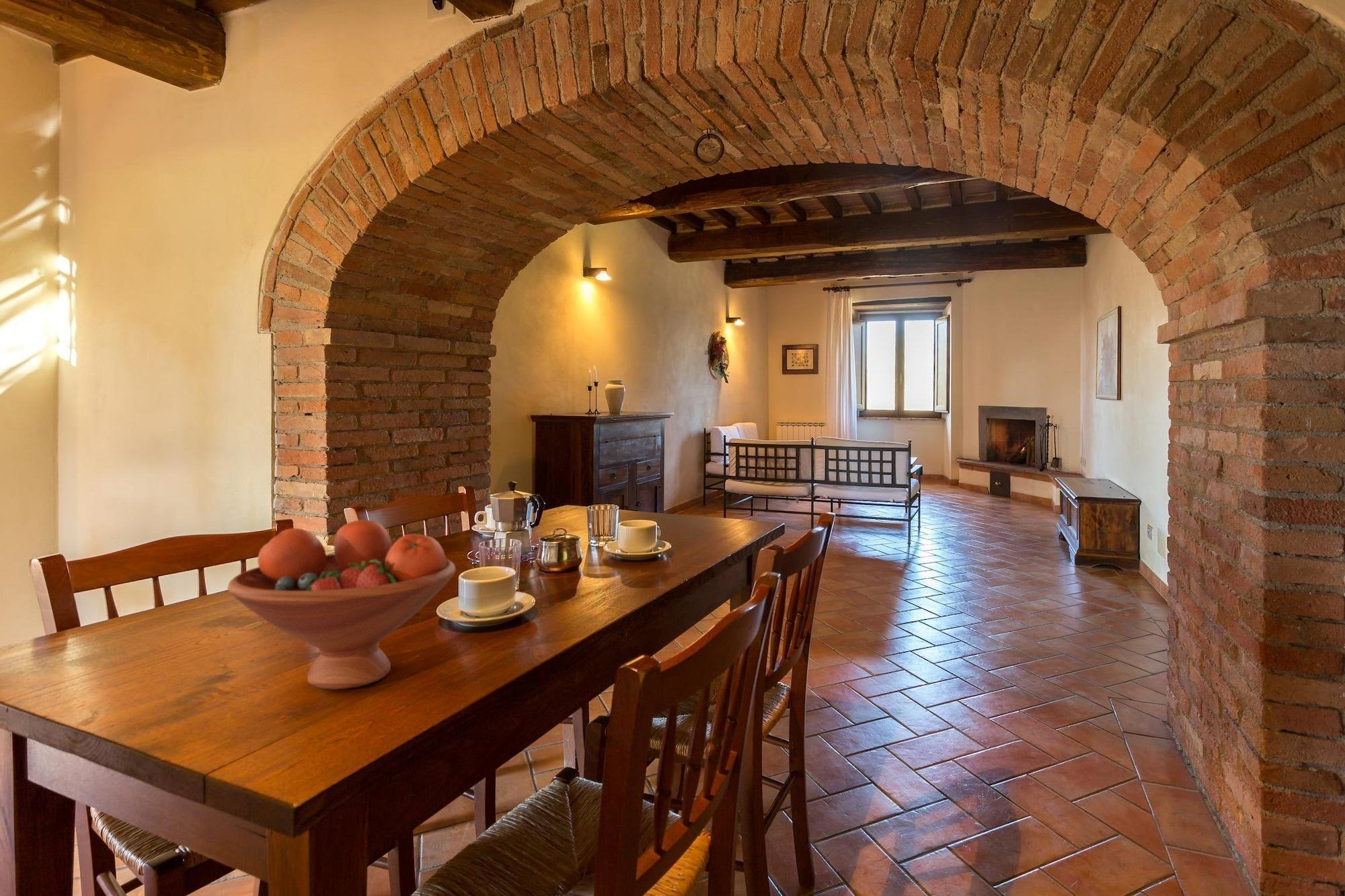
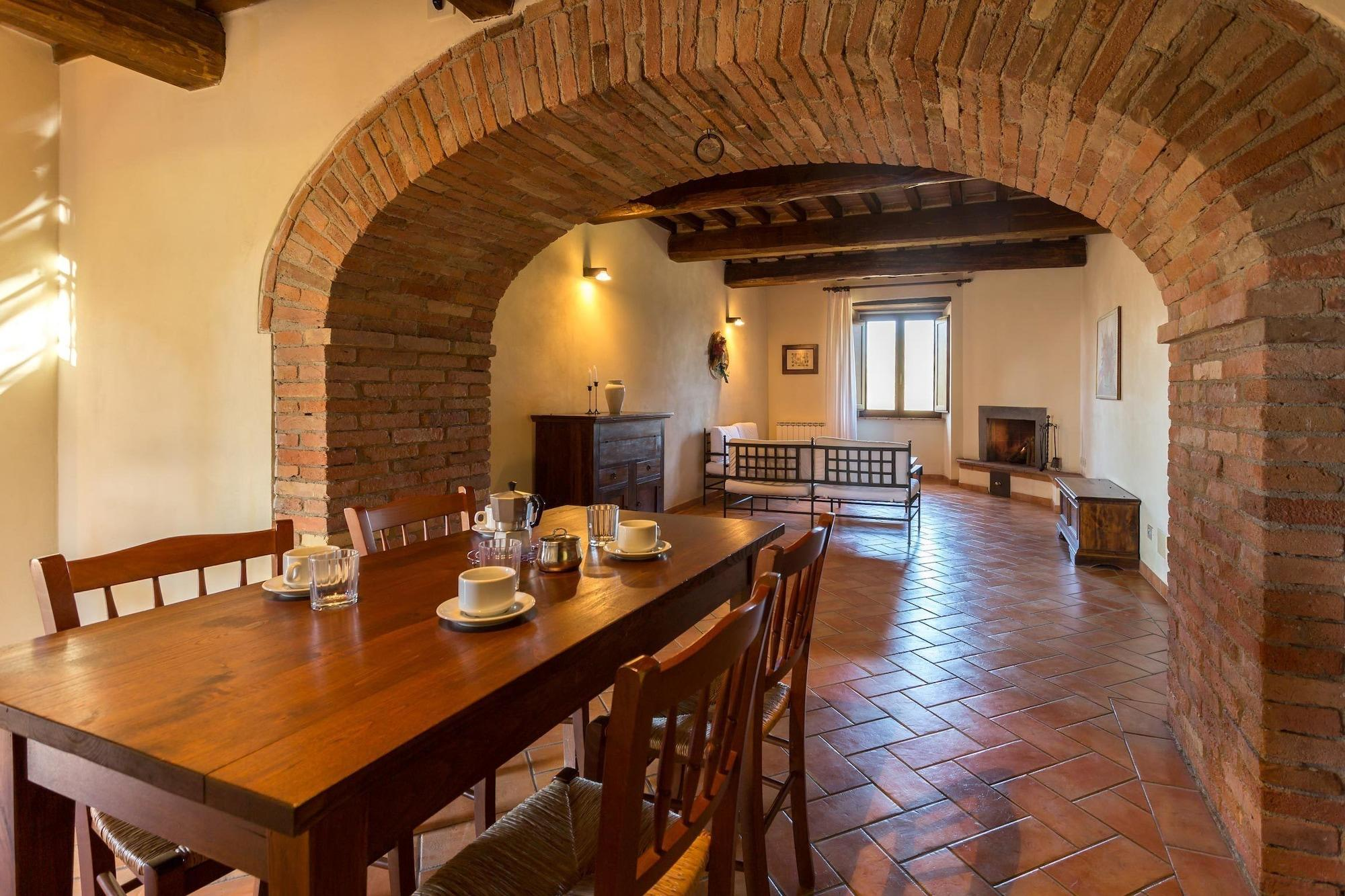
- fruit bowl (349, 603)
